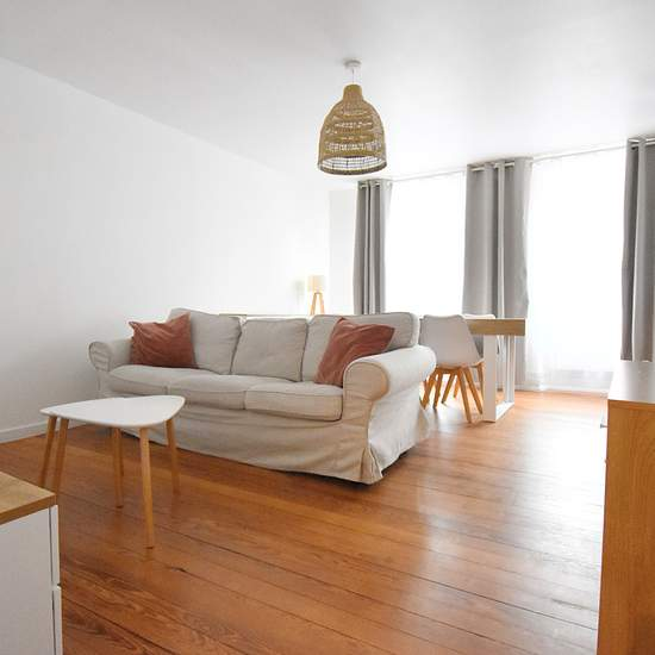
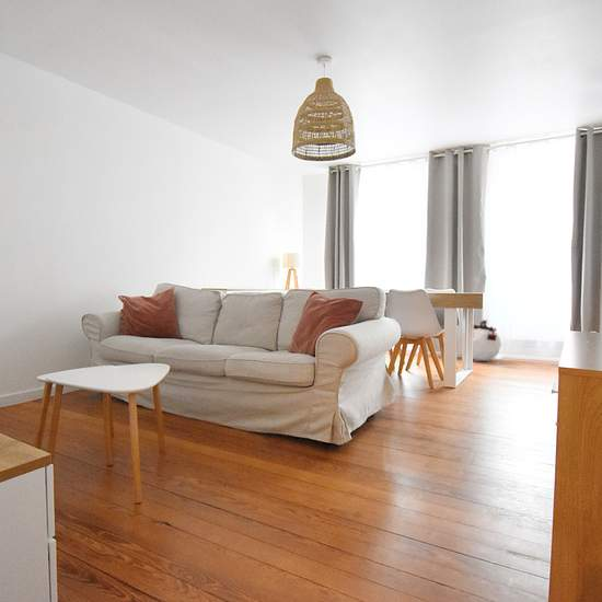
+ pouf (481, 339)
